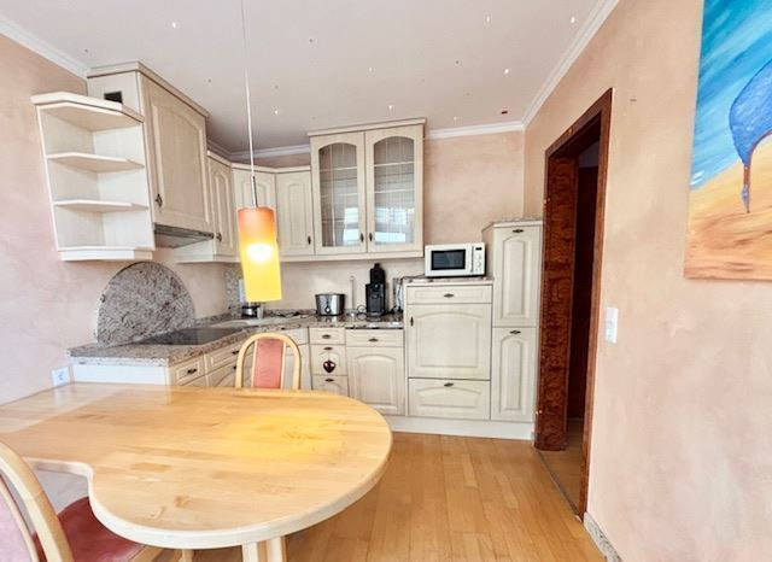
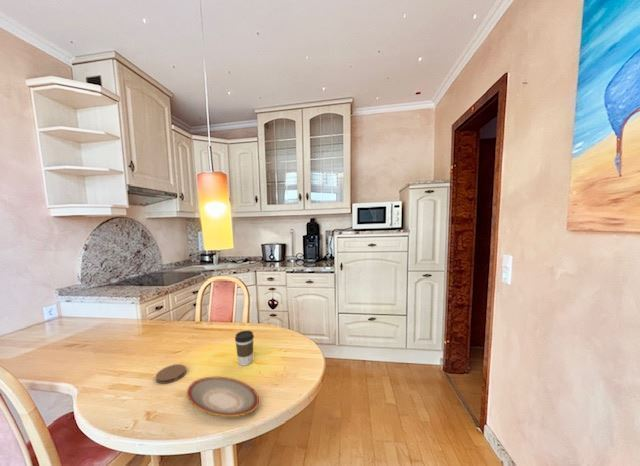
+ coffee cup (244, 348)
+ plate (222, 397)
+ coaster (171, 373)
